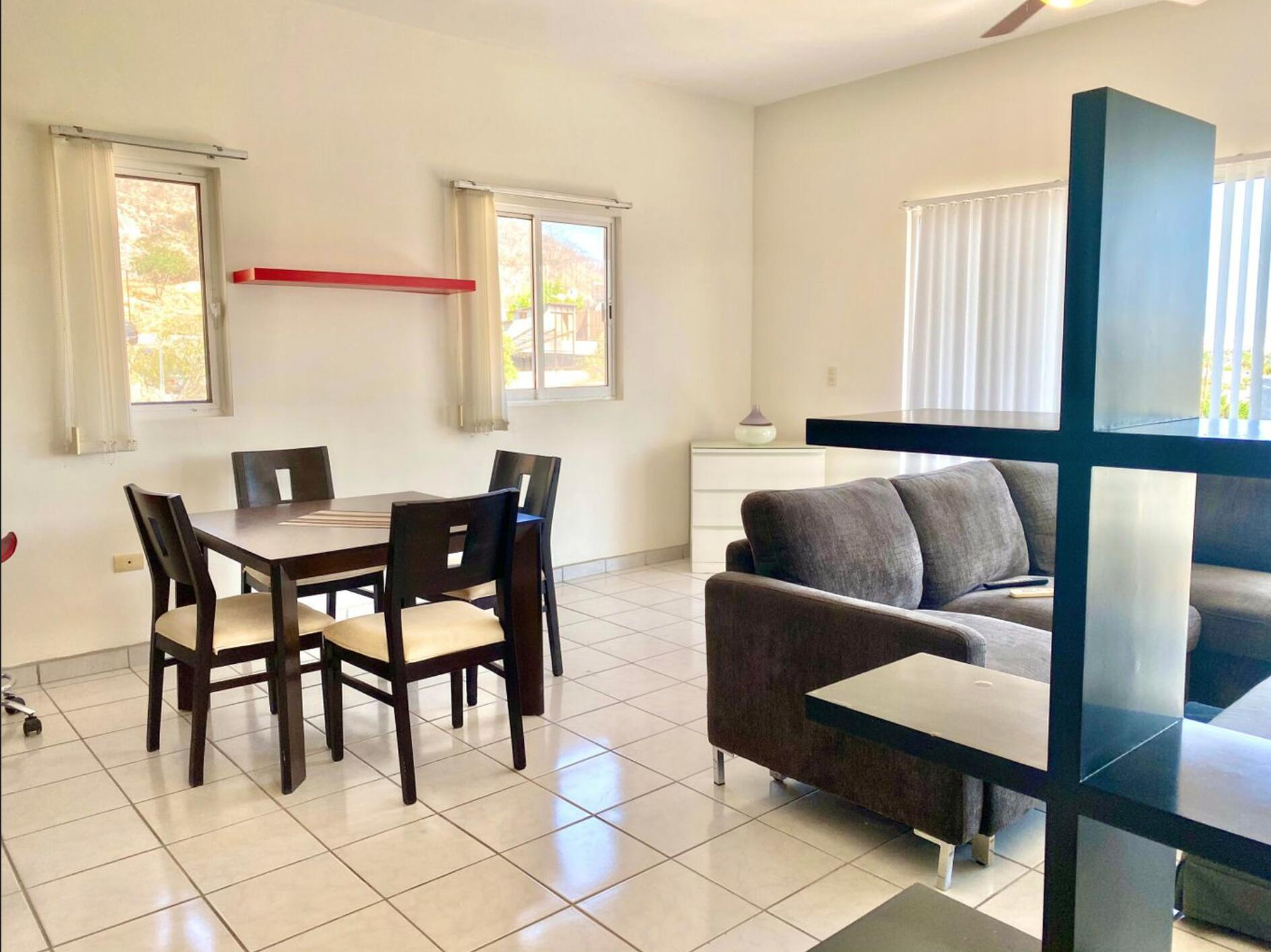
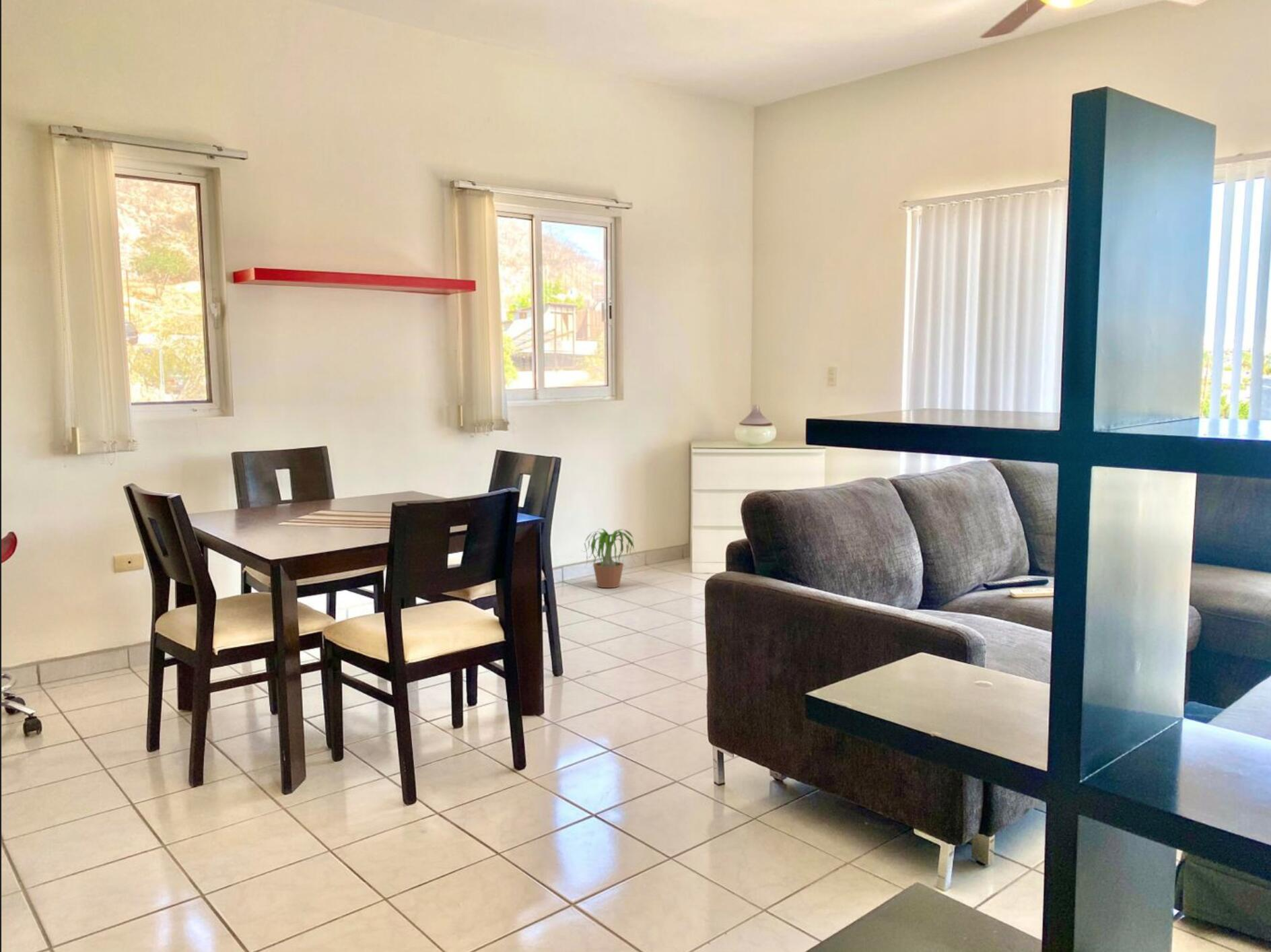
+ potted plant (608, 556)
